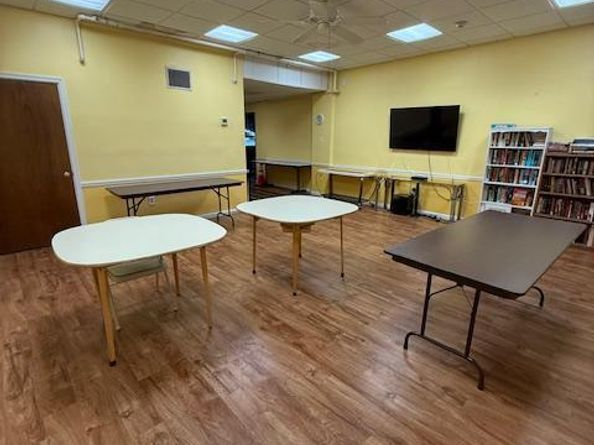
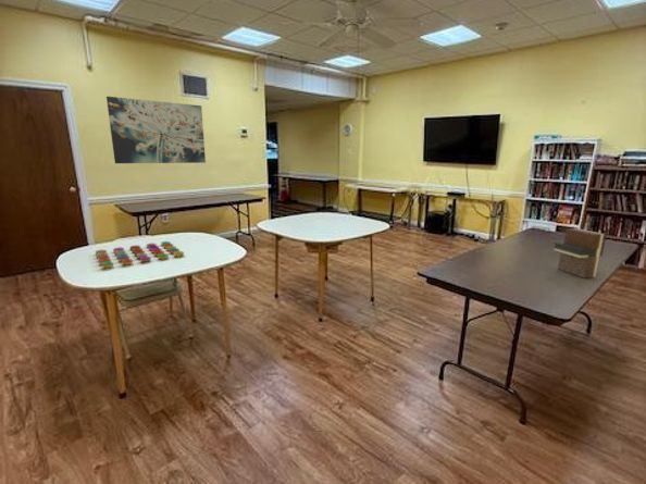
+ book (576, 252)
+ board game (139, 252)
+ wall art (160, 133)
